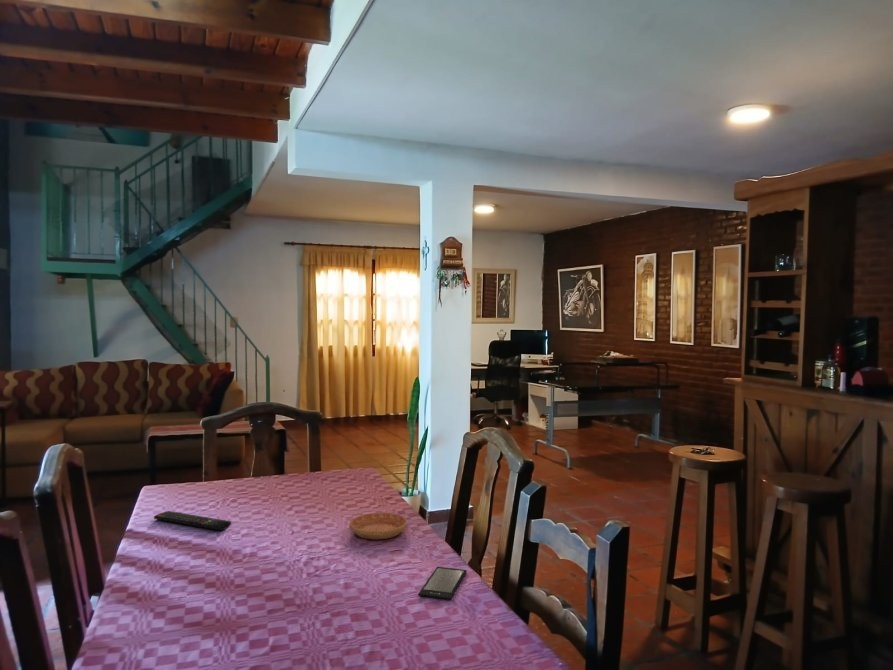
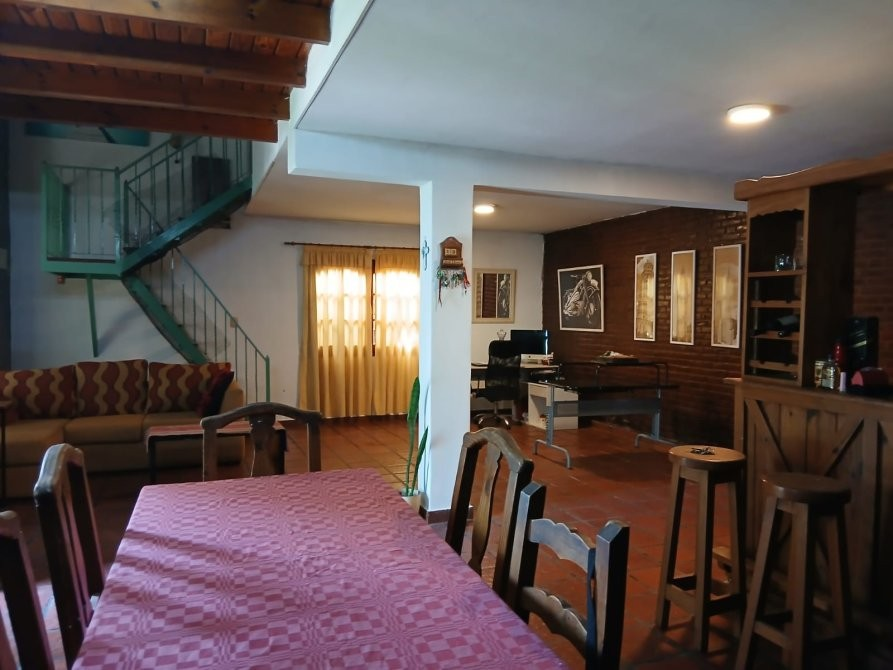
- smartphone (443, 582)
- remote control (191, 521)
- saucer (378, 526)
